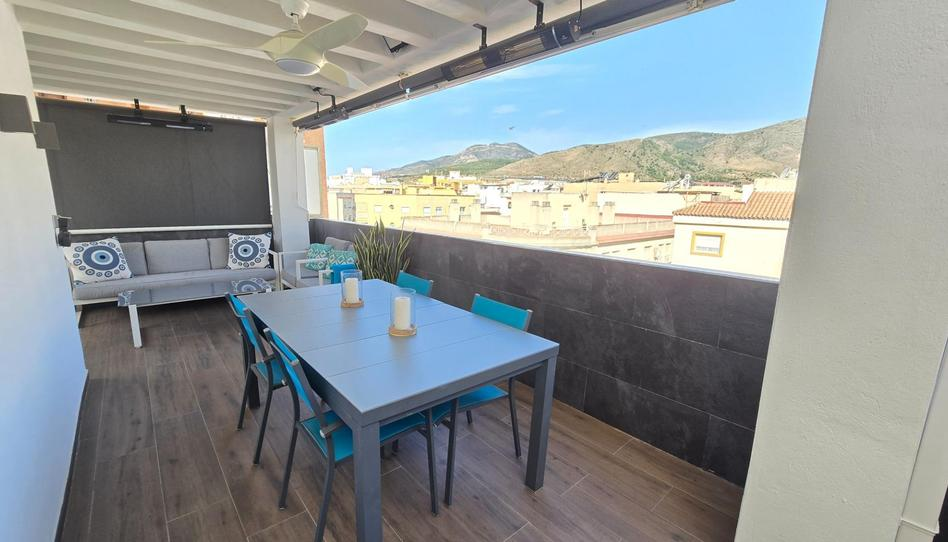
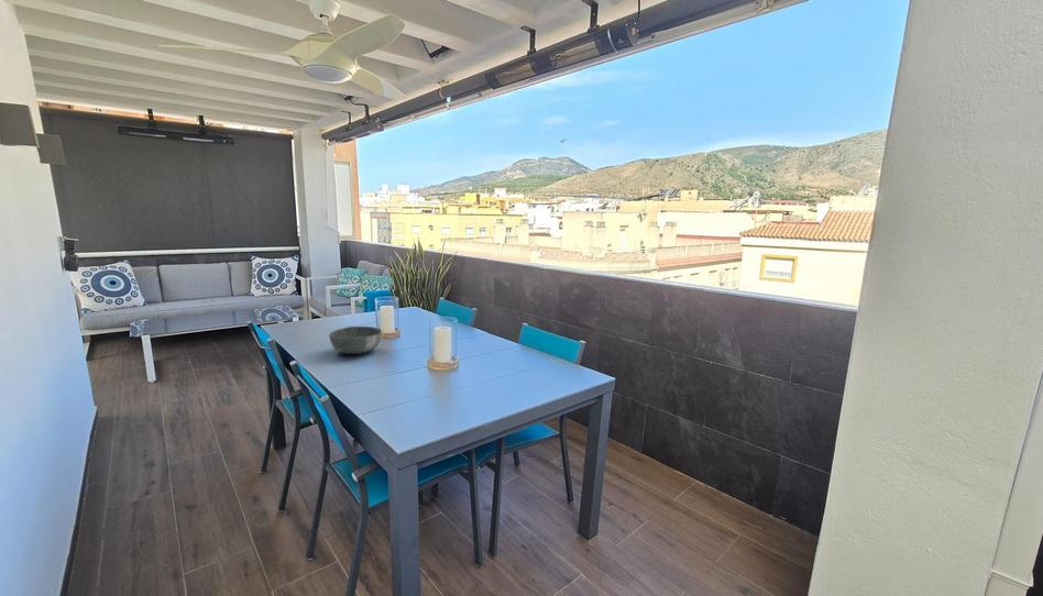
+ bowl (356, 341)
